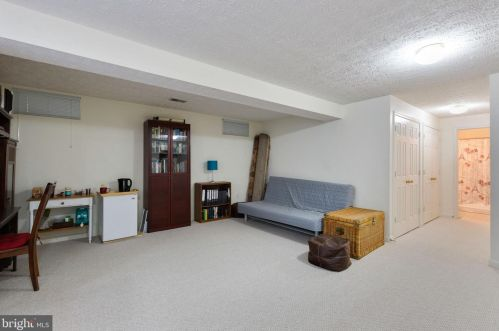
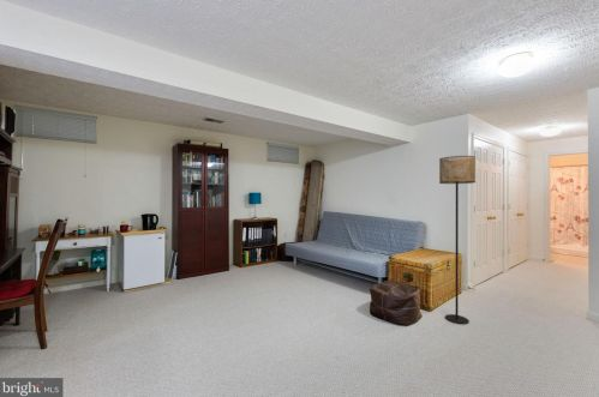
+ floor lamp (456, 237)
